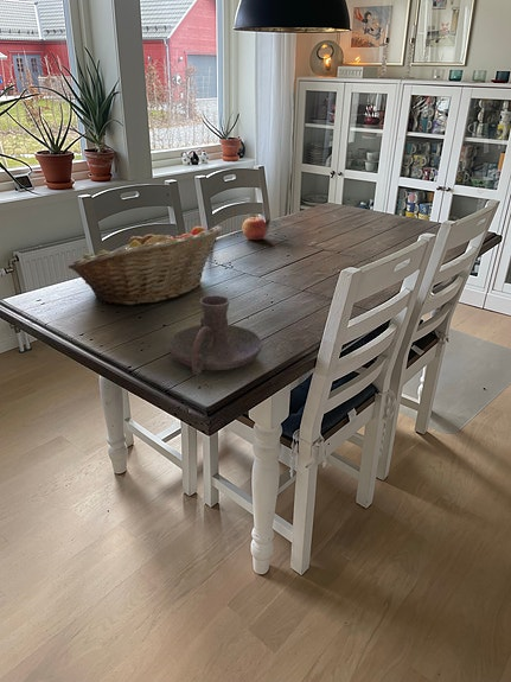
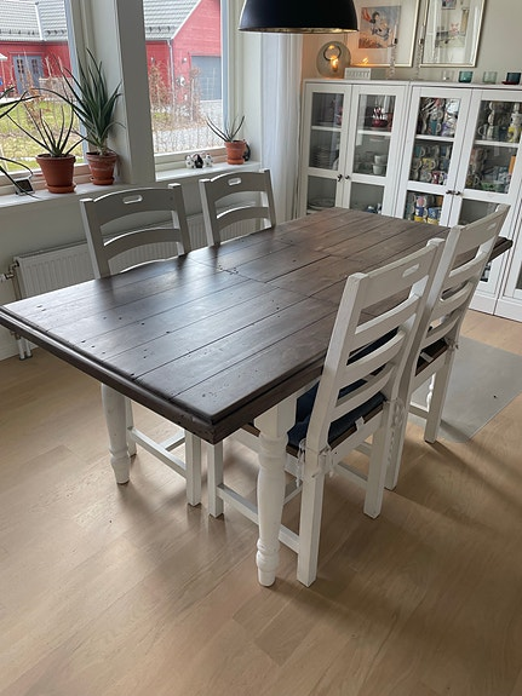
- candle holder (211, 333)
- apple (254, 227)
- fruit basket (149, 259)
